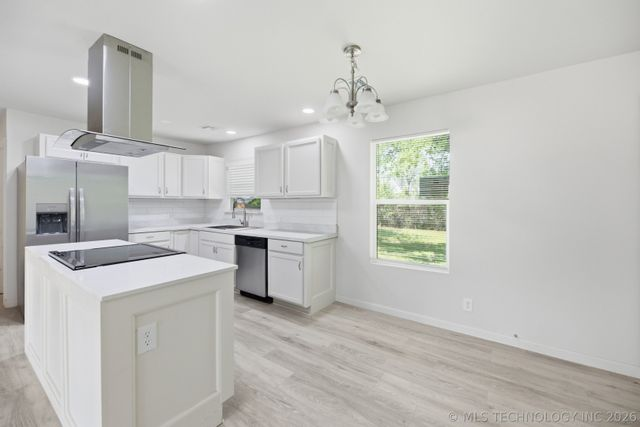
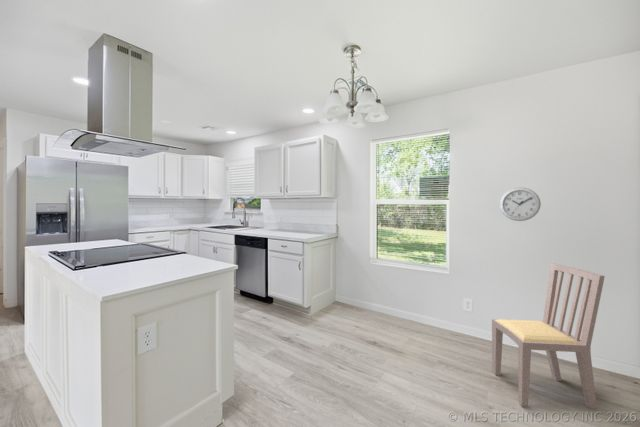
+ dining chair (541, 329)
+ wall clock (519, 204)
